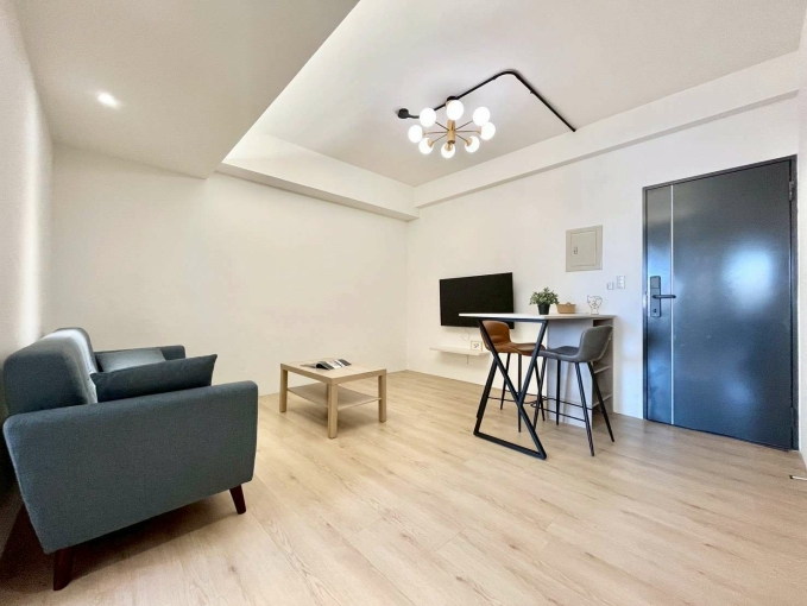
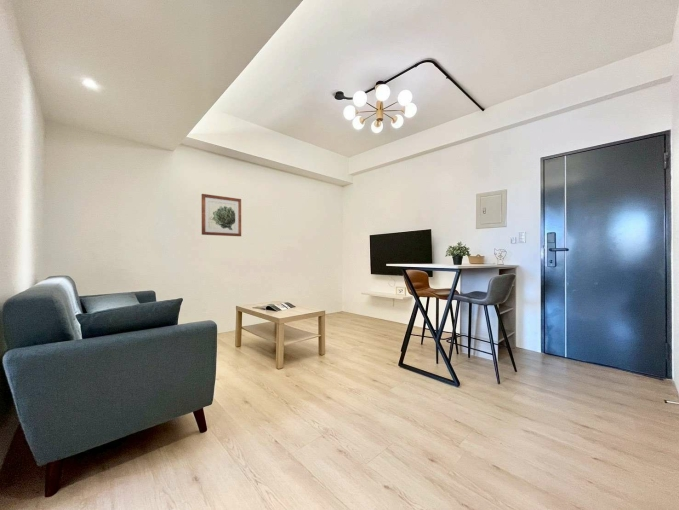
+ wall art (222, 216)
